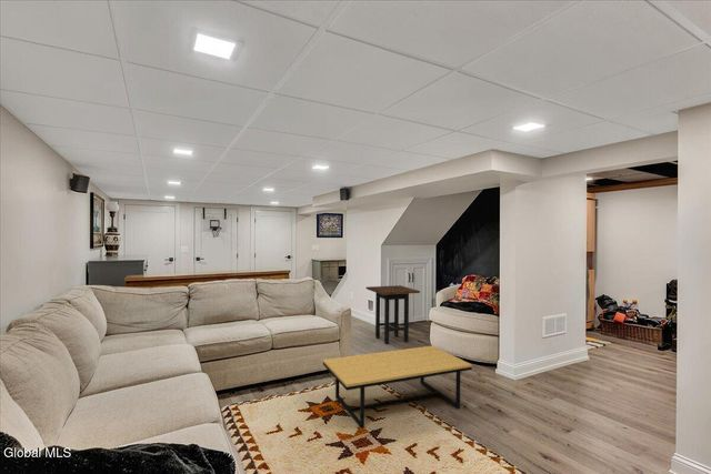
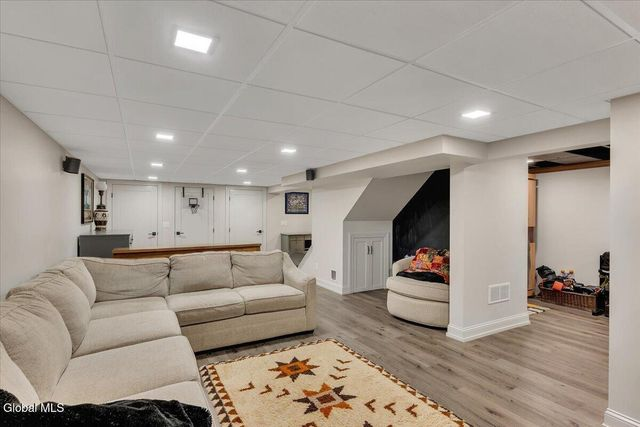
- coffee table (395, 381)
- side table (394, 314)
